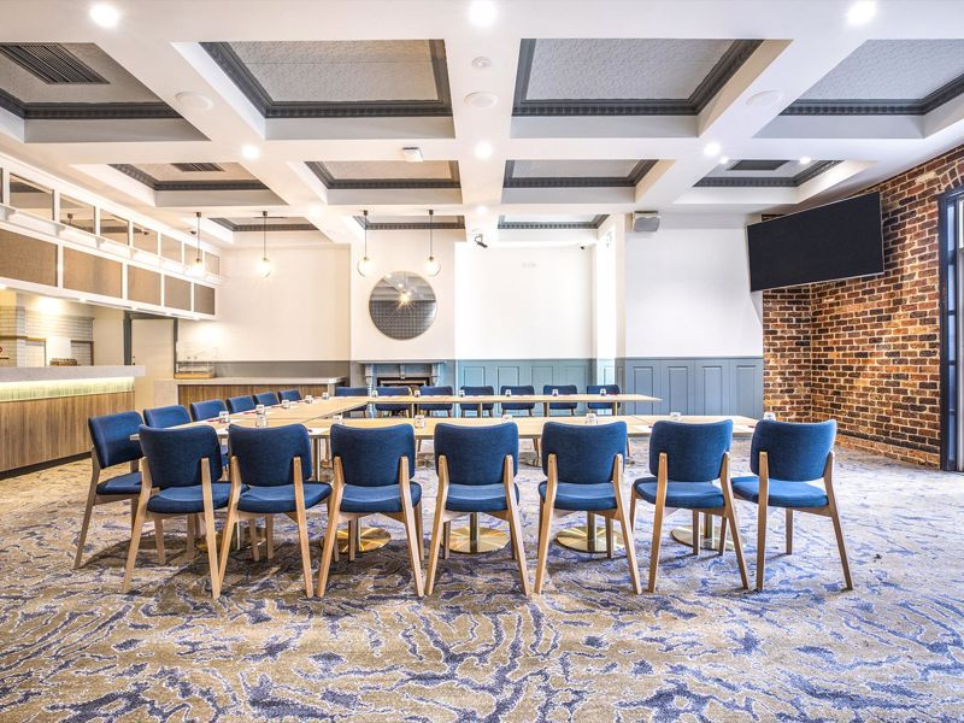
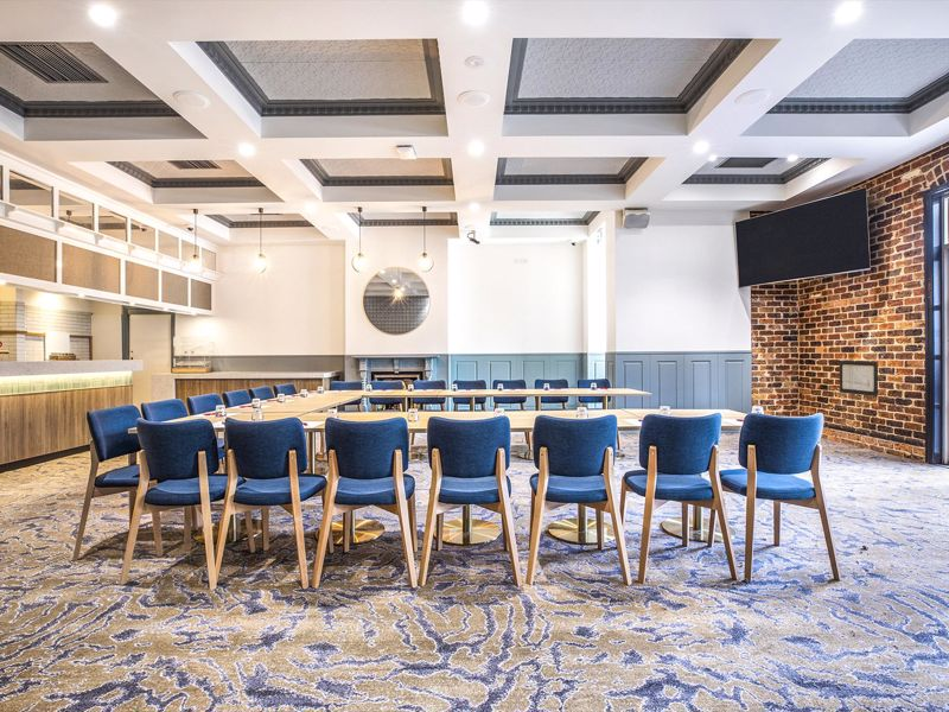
+ wall art (858, 377)
